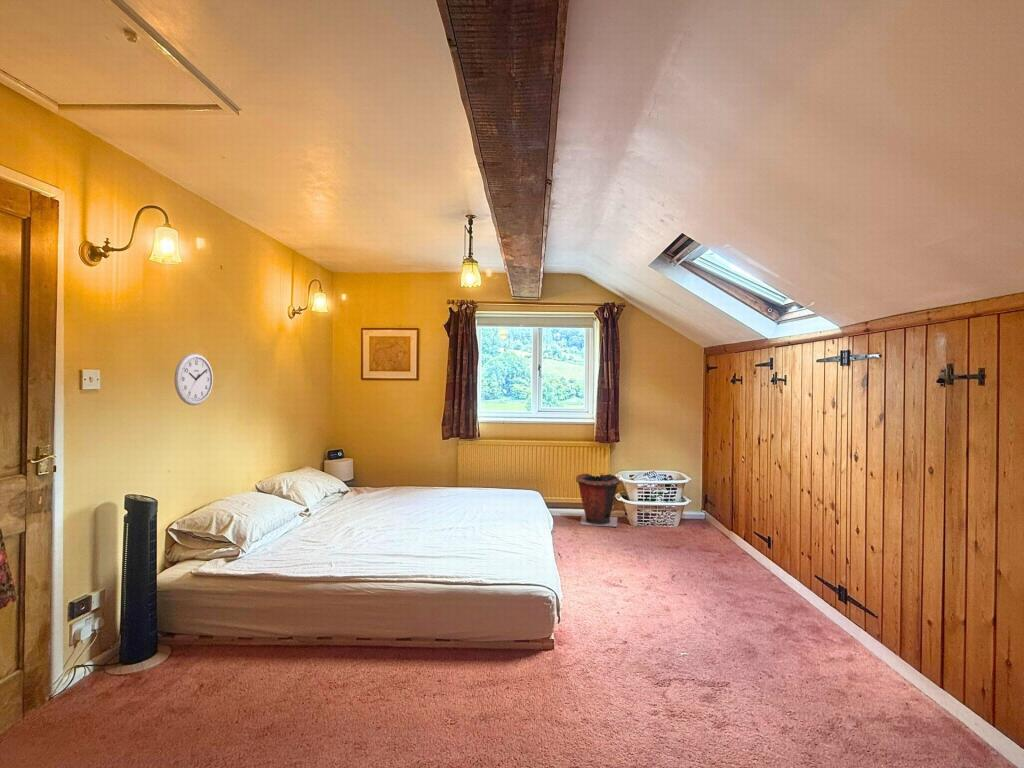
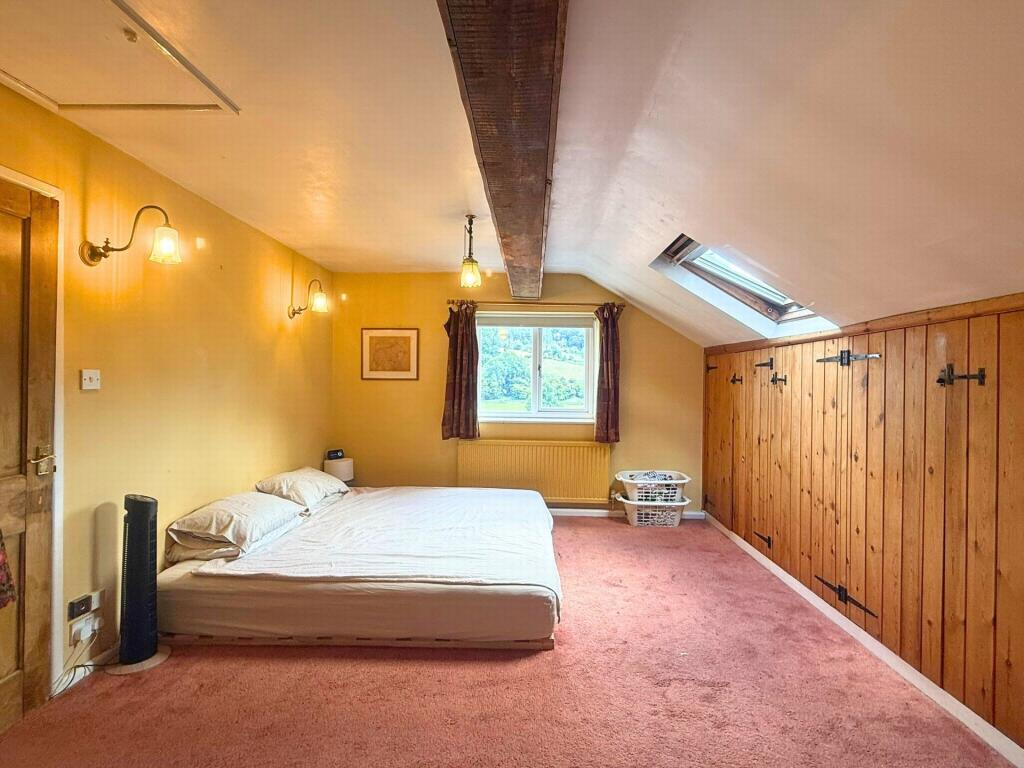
- wall clock (195, 379)
- waste bin (598, 497)
